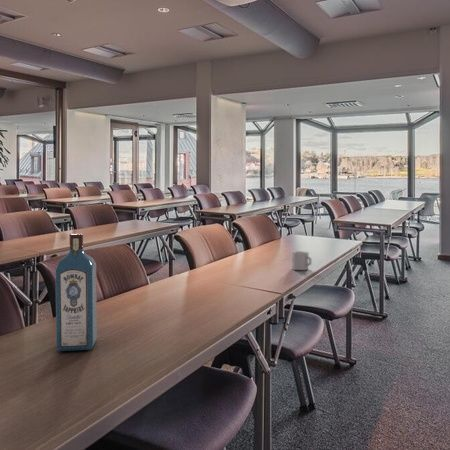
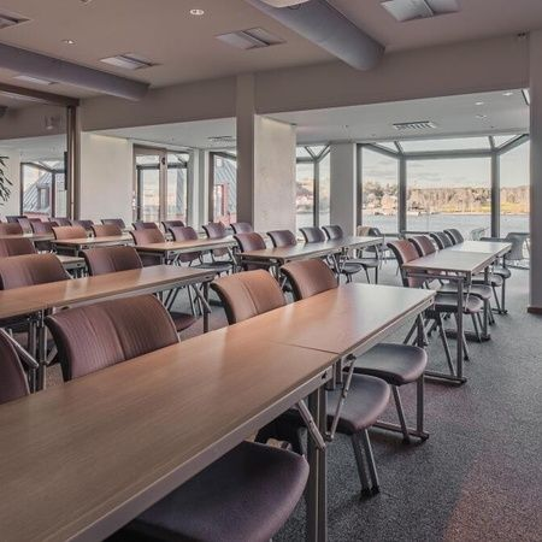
- liquor (76, 290)
- cup (301, 260)
